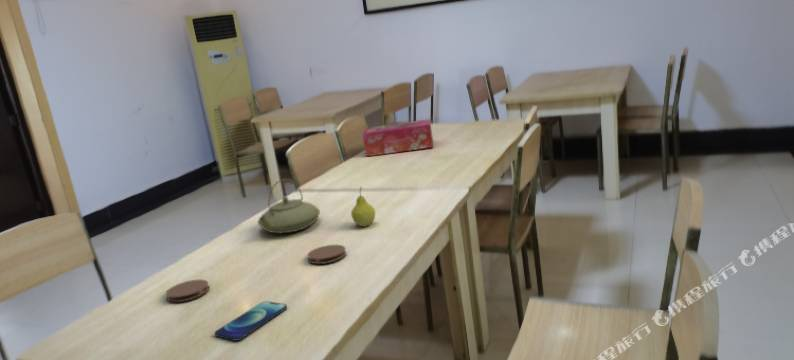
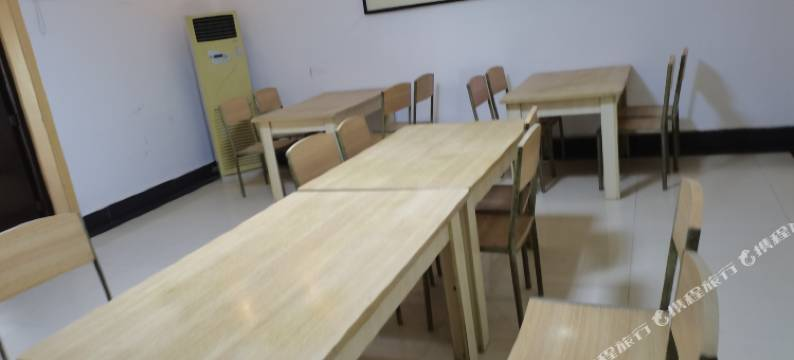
- teapot (283, 205)
- fruit (361, 205)
- coaster (187, 290)
- coaster (326, 254)
- smartphone (251, 319)
- tissue box (398, 137)
